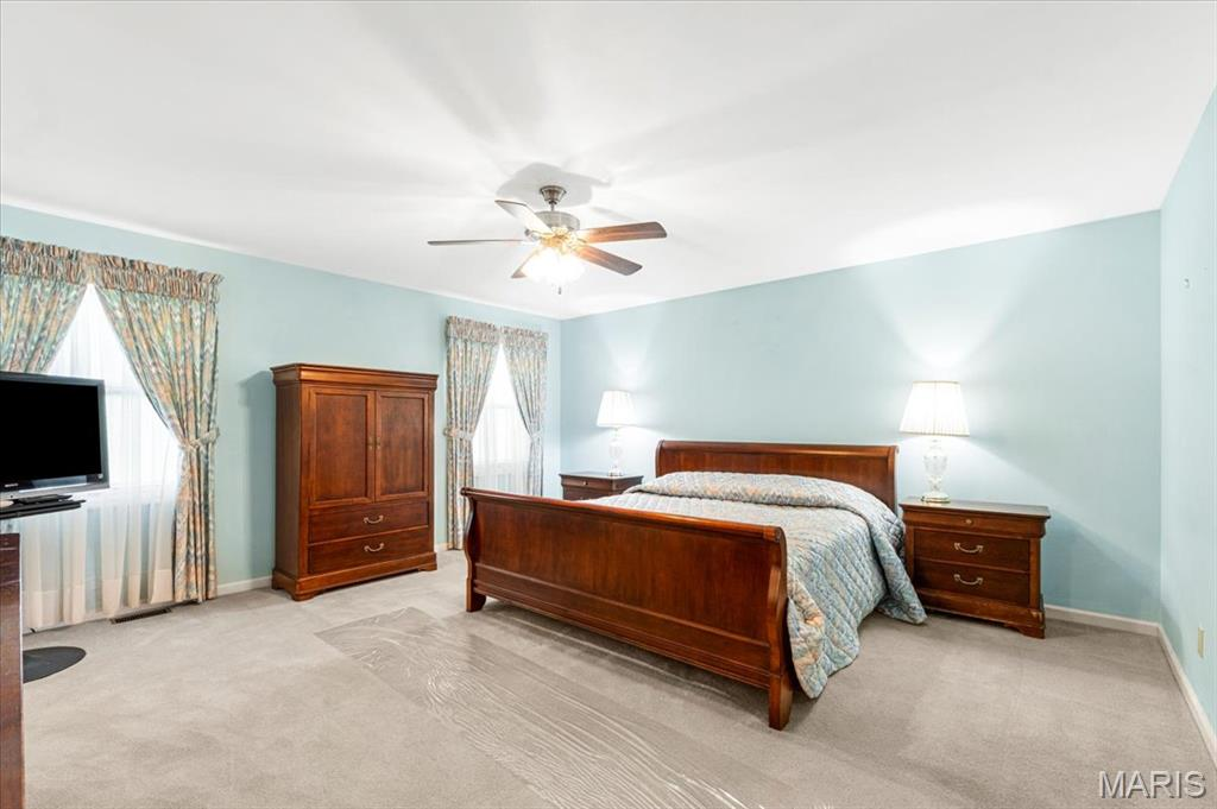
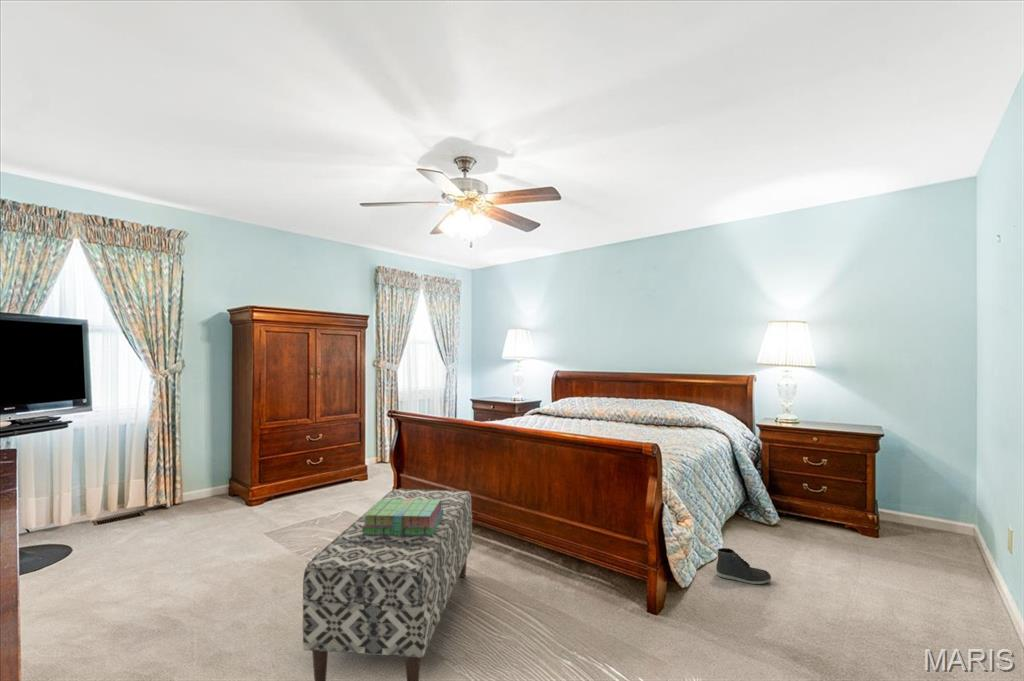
+ stack of books (404, 515)
+ bench (404, 569)
+ sneaker (743, 565)
